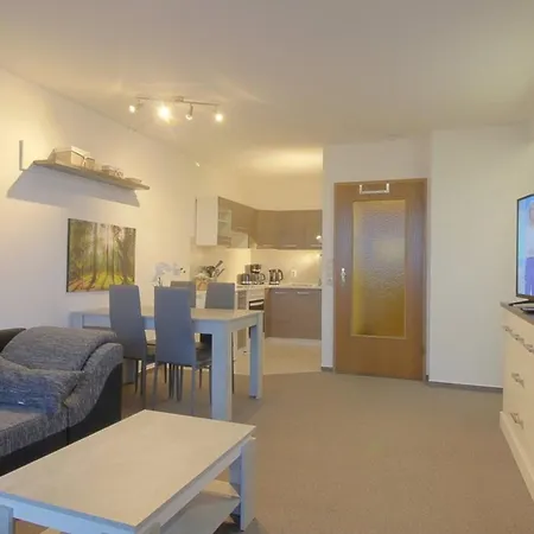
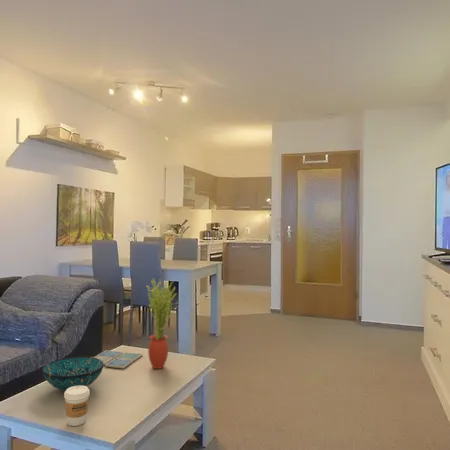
+ potted plant (161, 323)
+ drink coaster (114, 358)
+ coffee cup (76, 405)
+ decorative bowl (73, 377)
